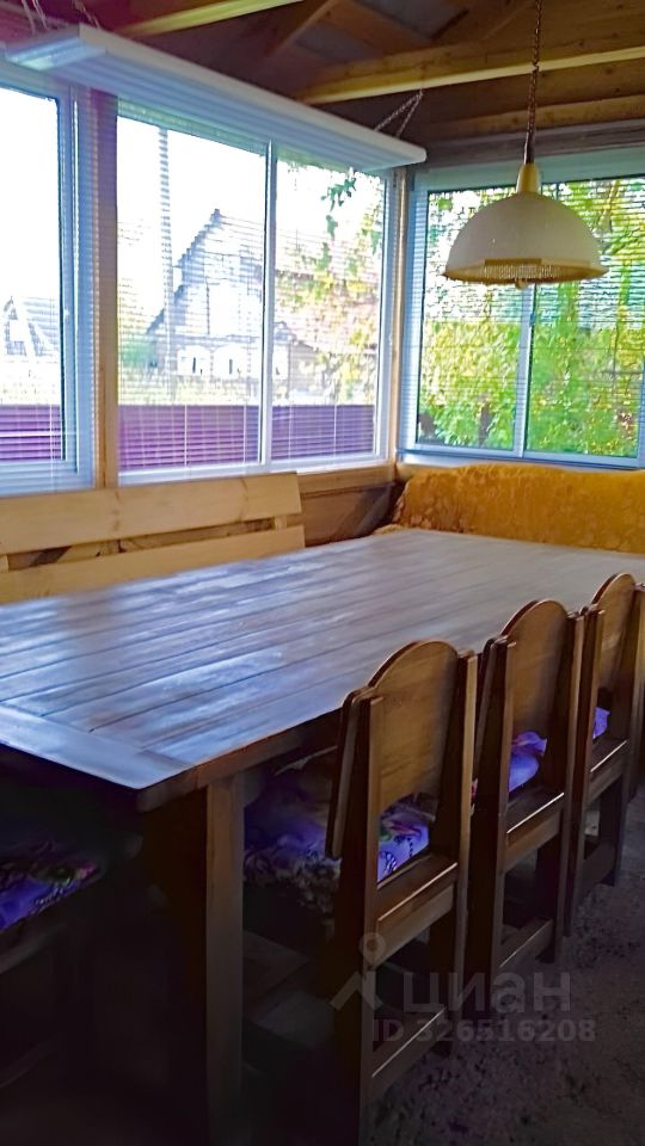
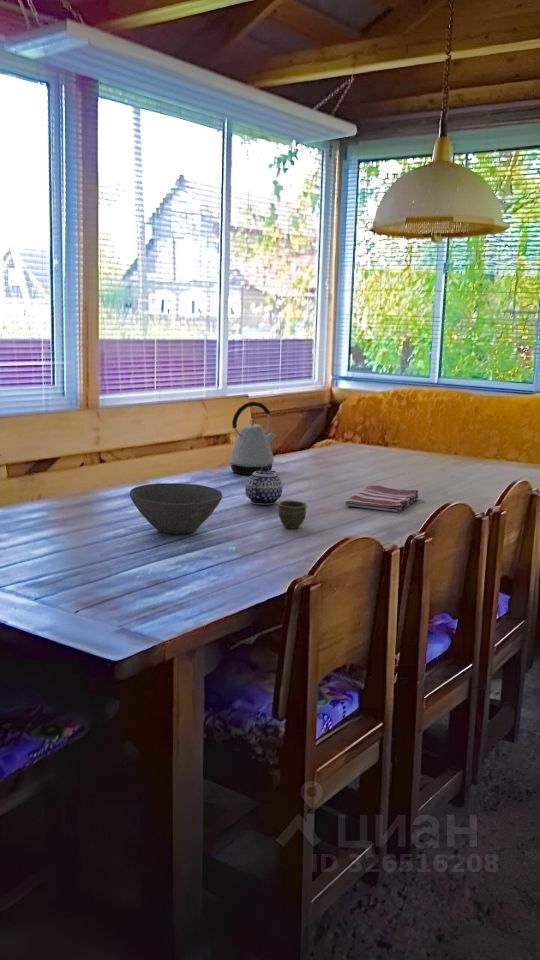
+ cup (294, 514)
+ kettle (253, 437)
+ dish towel (382, 497)
+ bowl (176, 510)
+ teapot (264, 484)
